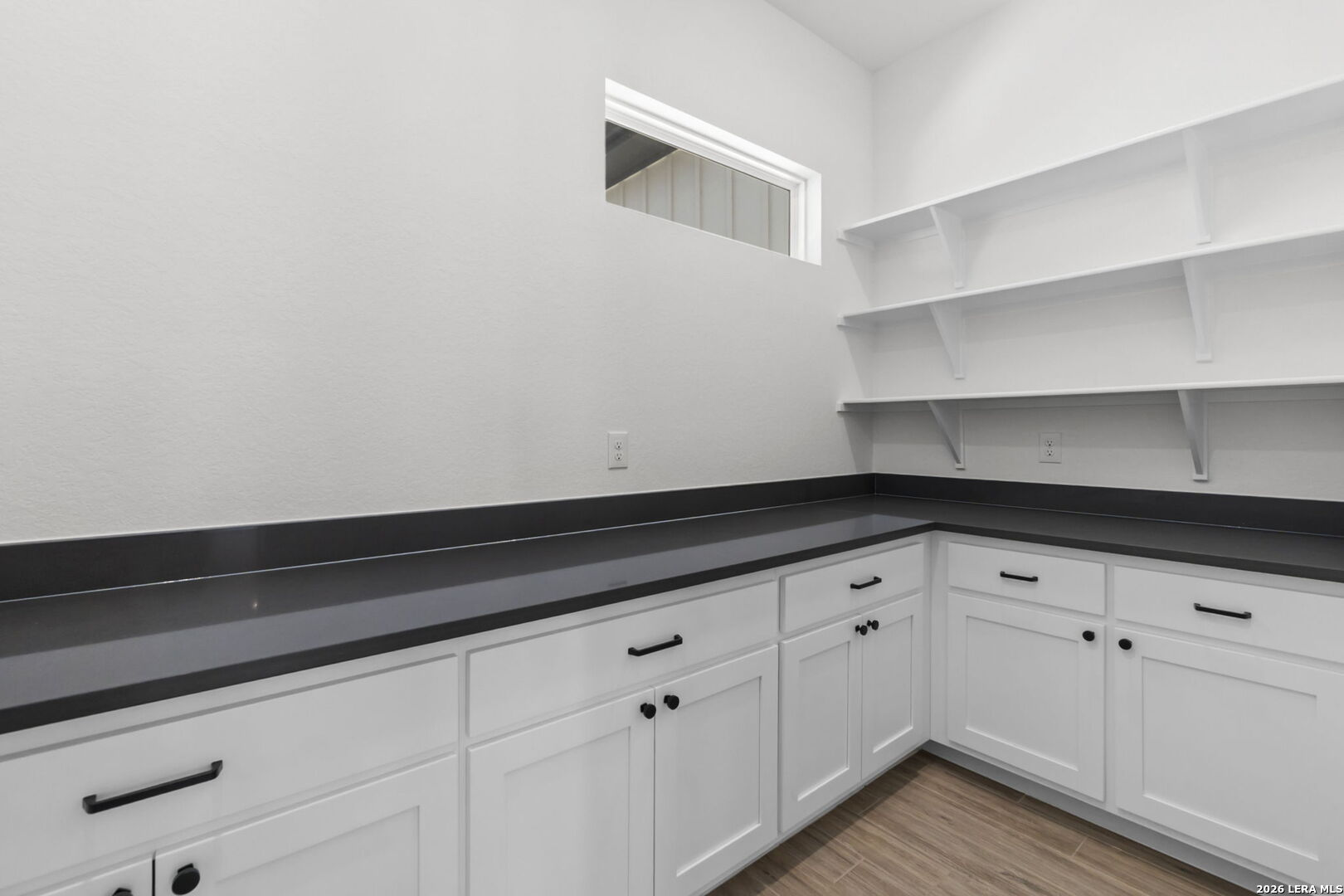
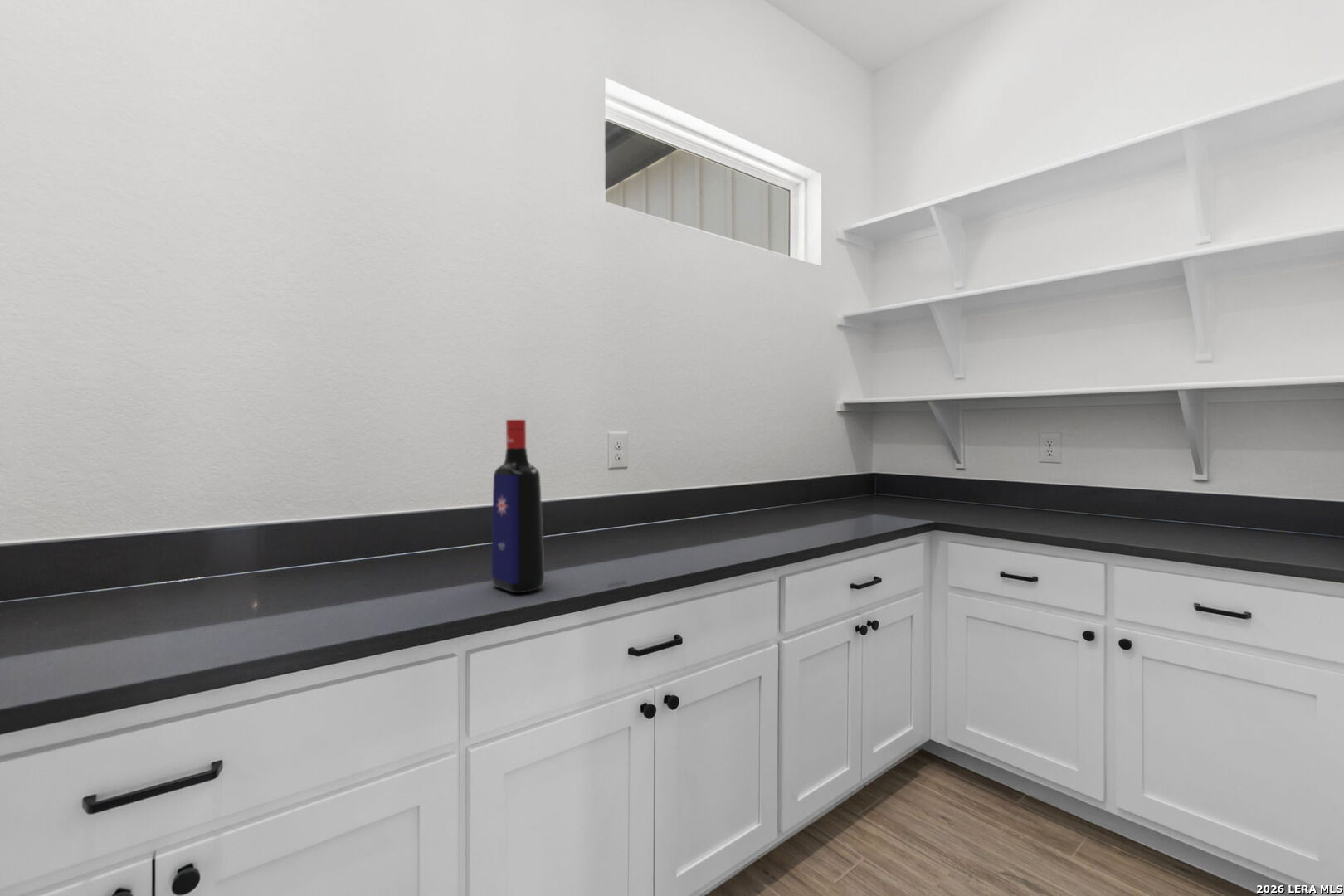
+ liquor bottle (517, 504)
